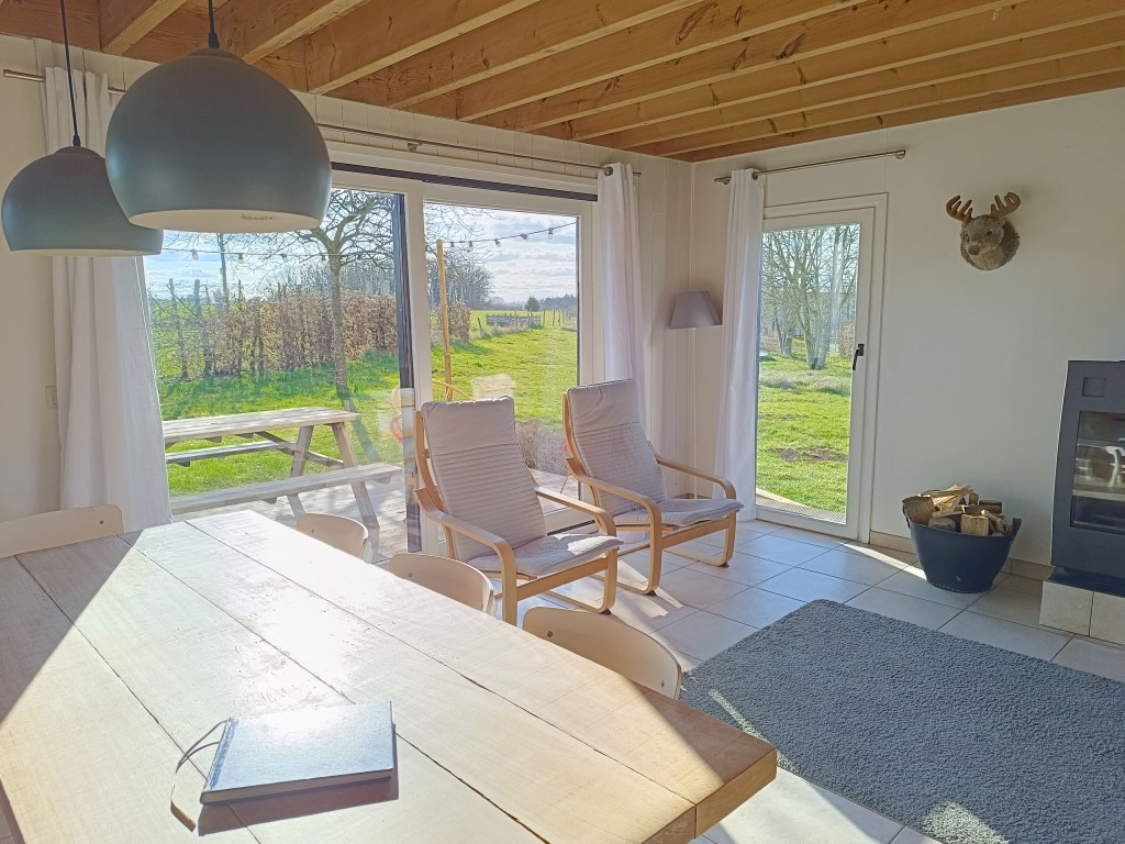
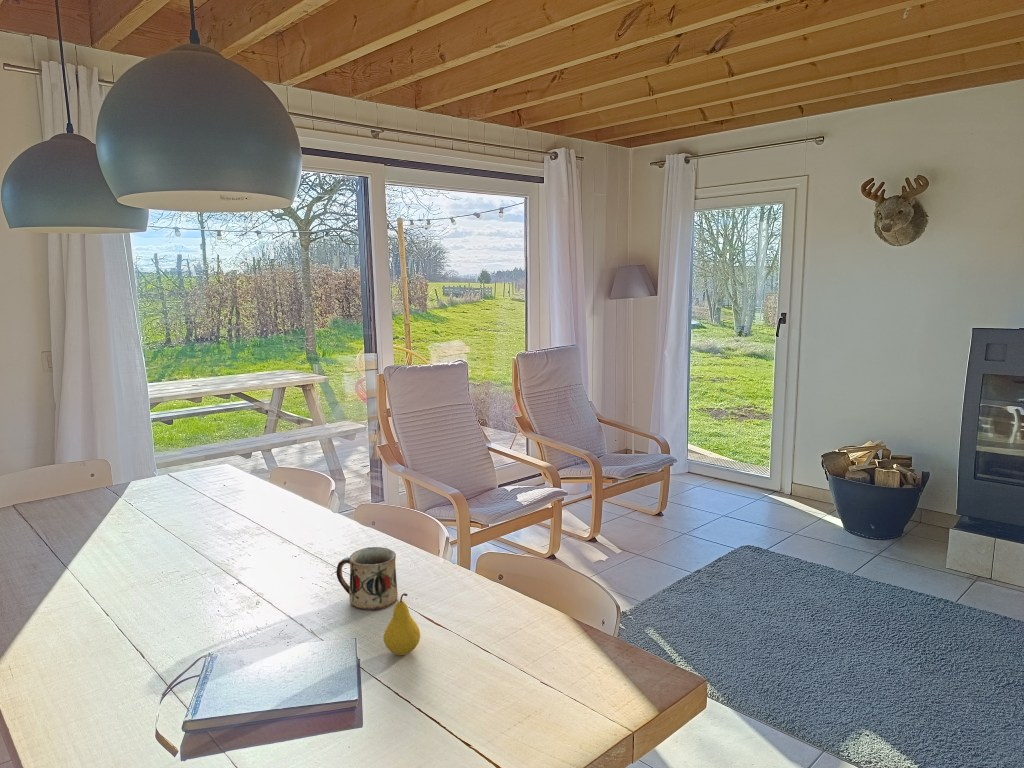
+ mug (369, 577)
+ fruit (401, 620)
